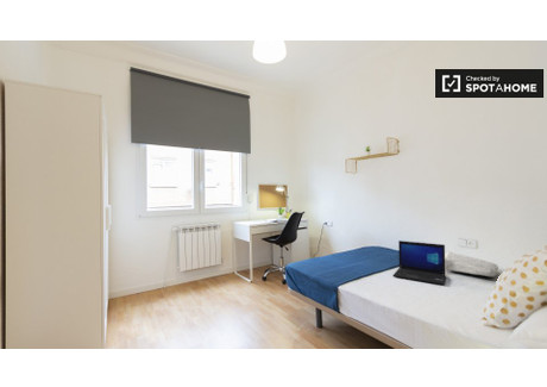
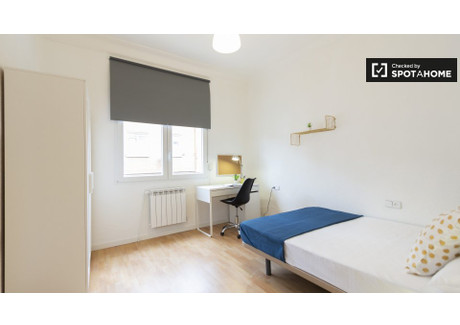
- laptop (419, 260)
- soap bar (466, 264)
